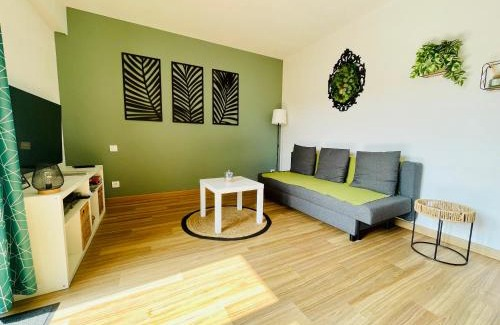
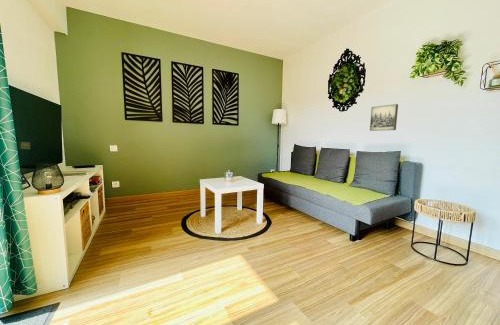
+ wall art (383, 118)
